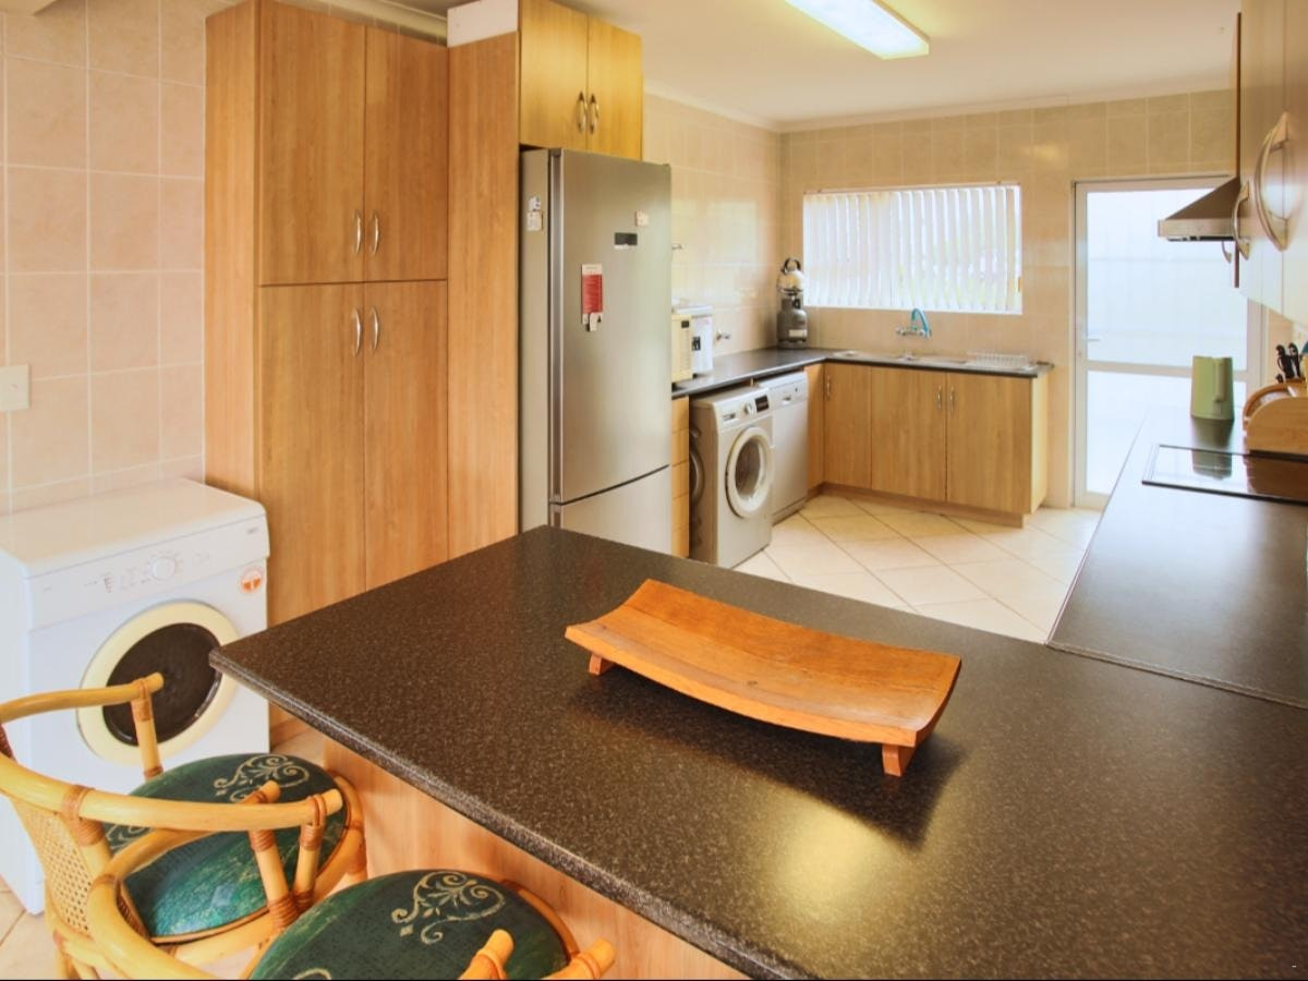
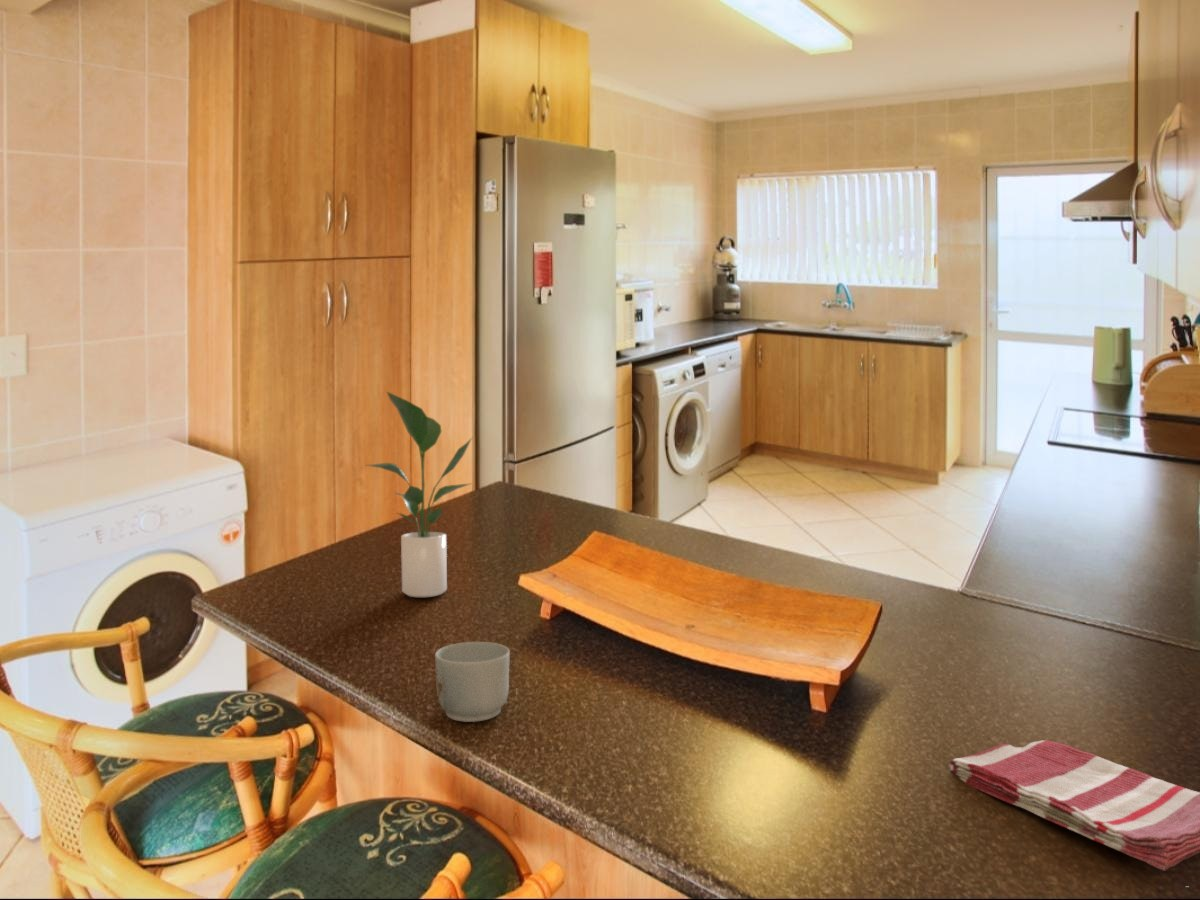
+ potted plant (431, 494)
+ mug (469, 678)
+ dish towel (1089, 787)
